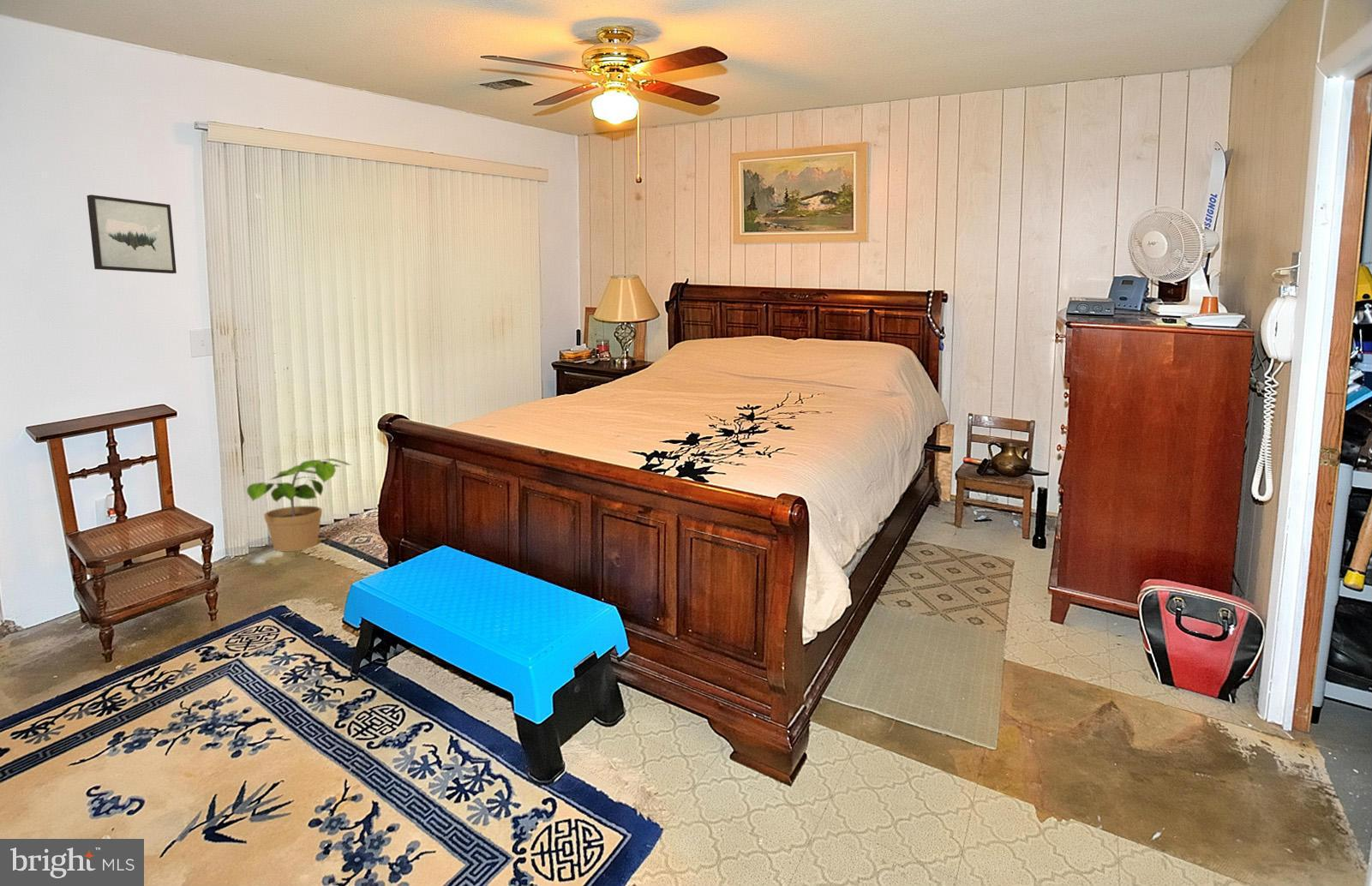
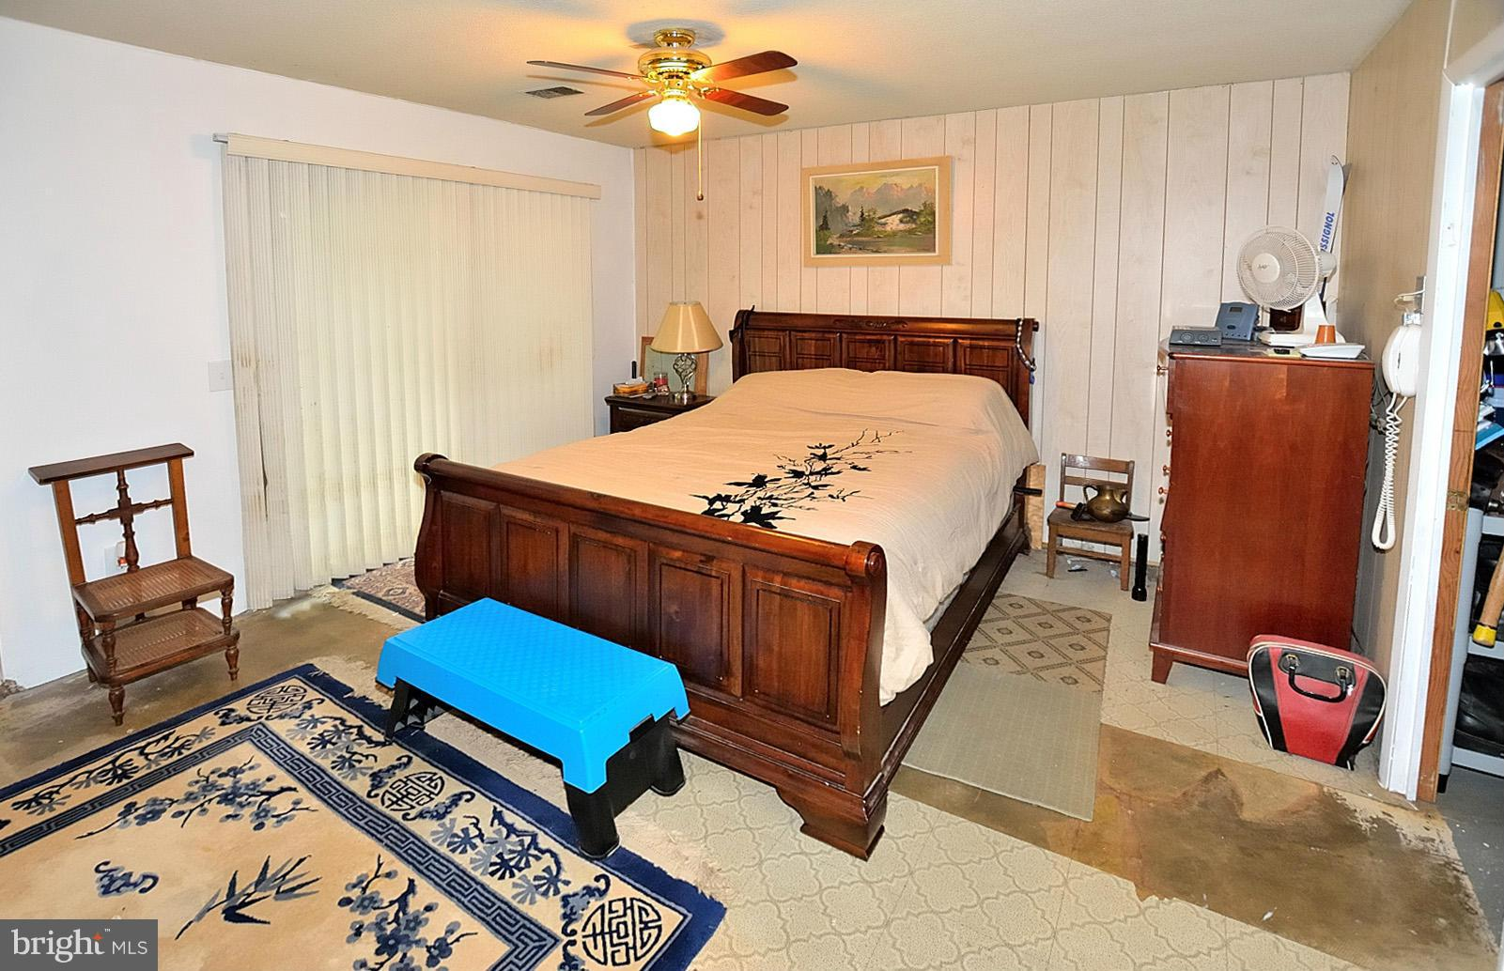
- potted plant (299, 506)
- wall art (133, 236)
